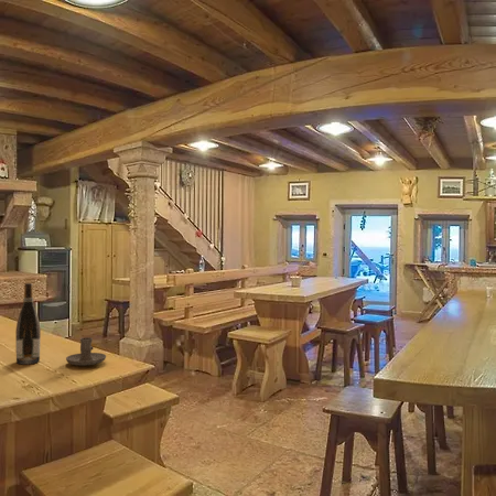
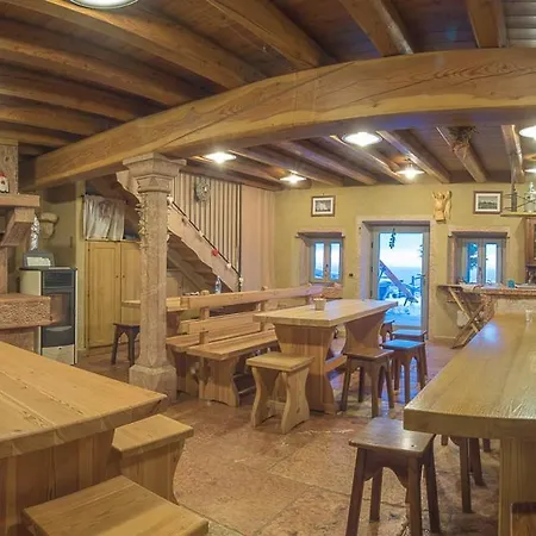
- wine bottle (28, 322)
- candle holder (85, 349)
